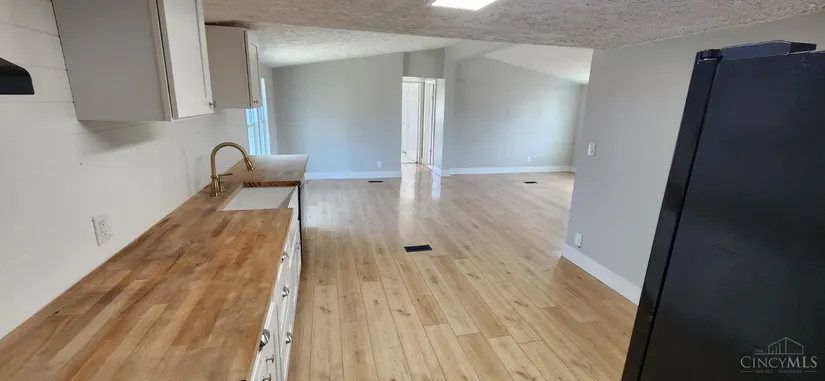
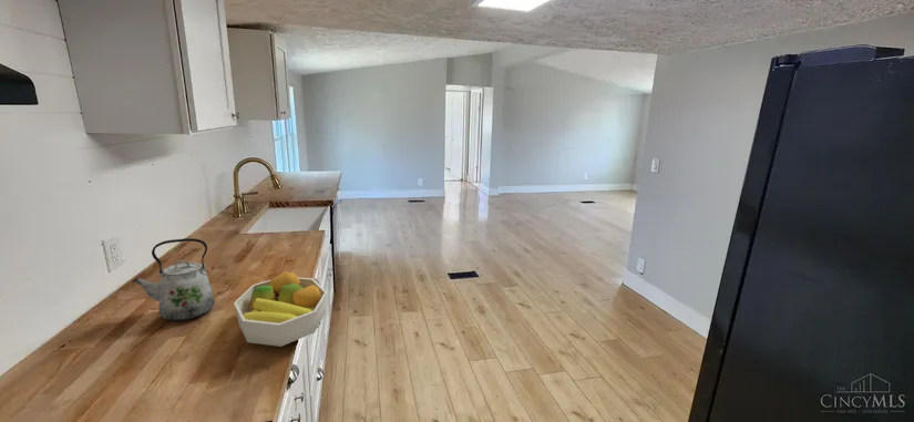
+ fruit bowl (283, 305)
+ kettle (173, 278)
